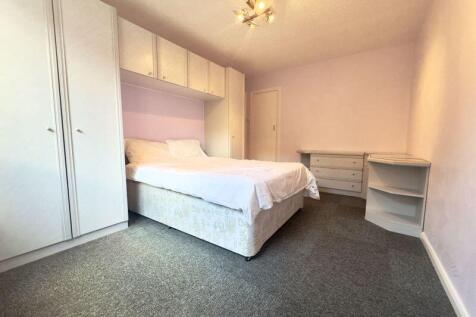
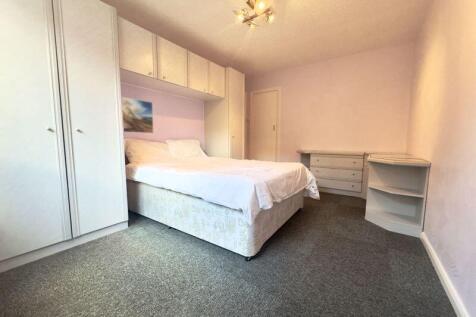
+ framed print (136, 116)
